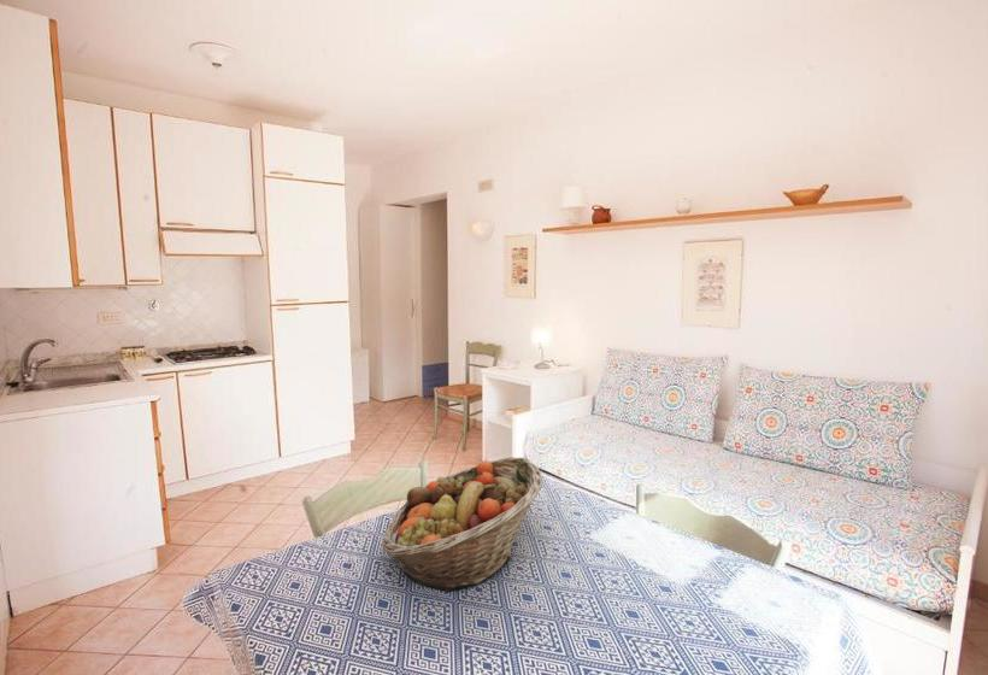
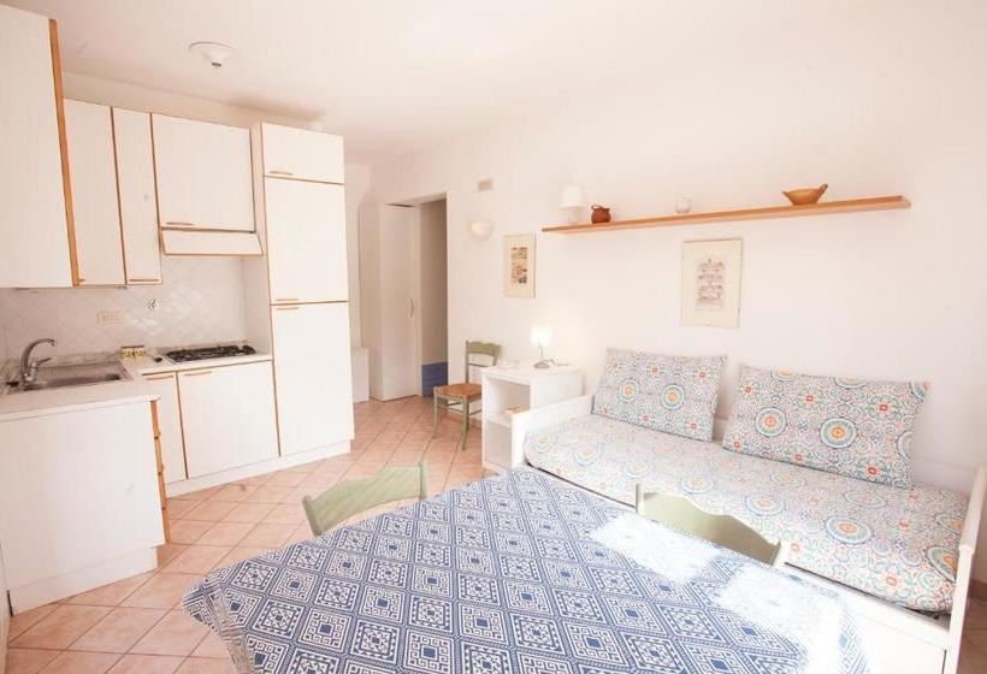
- fruit basket (465, 513)
